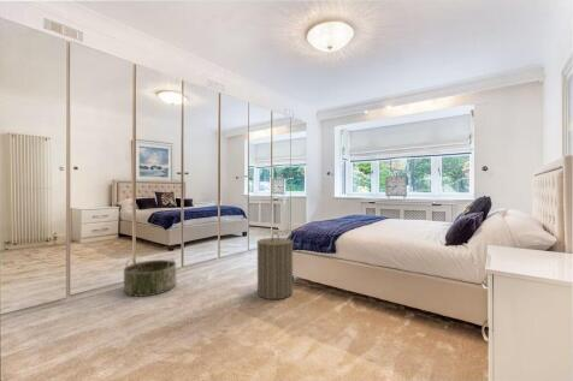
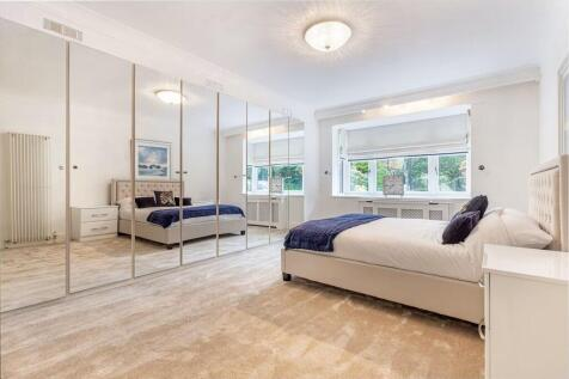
- basket (150, 273)
- laundry hamper (274, 262)
